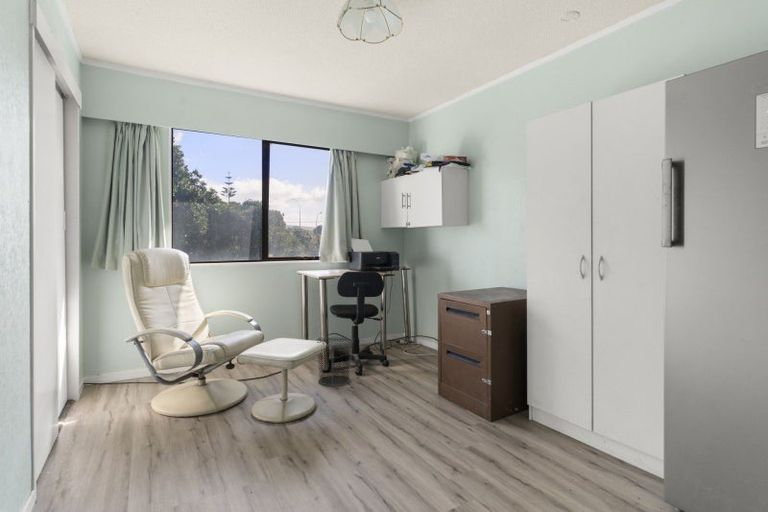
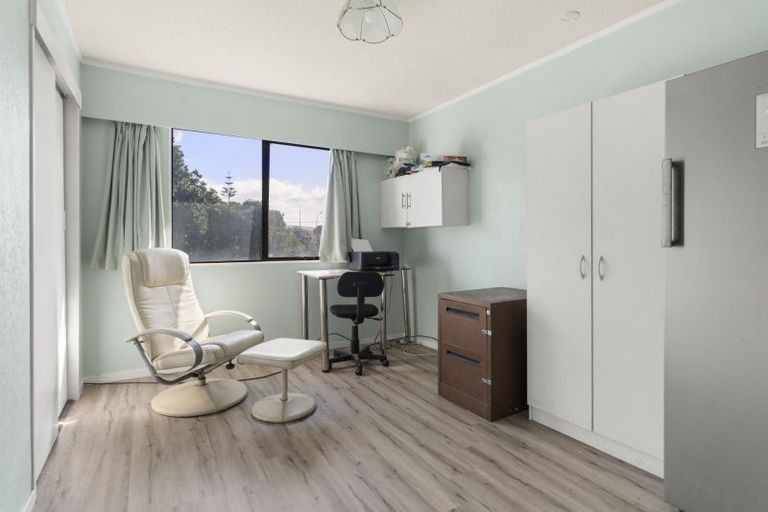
- waste bin (334, 361)
